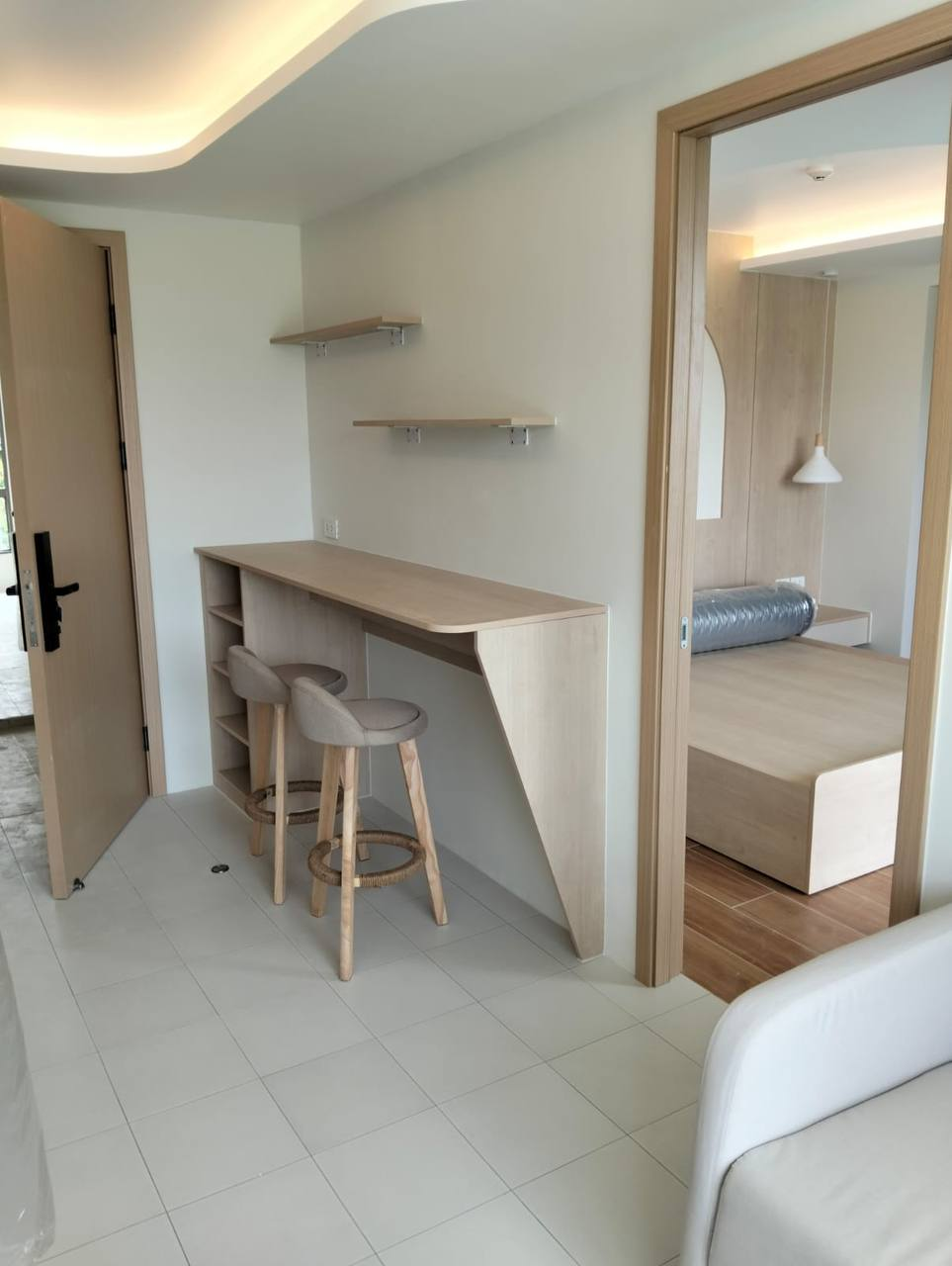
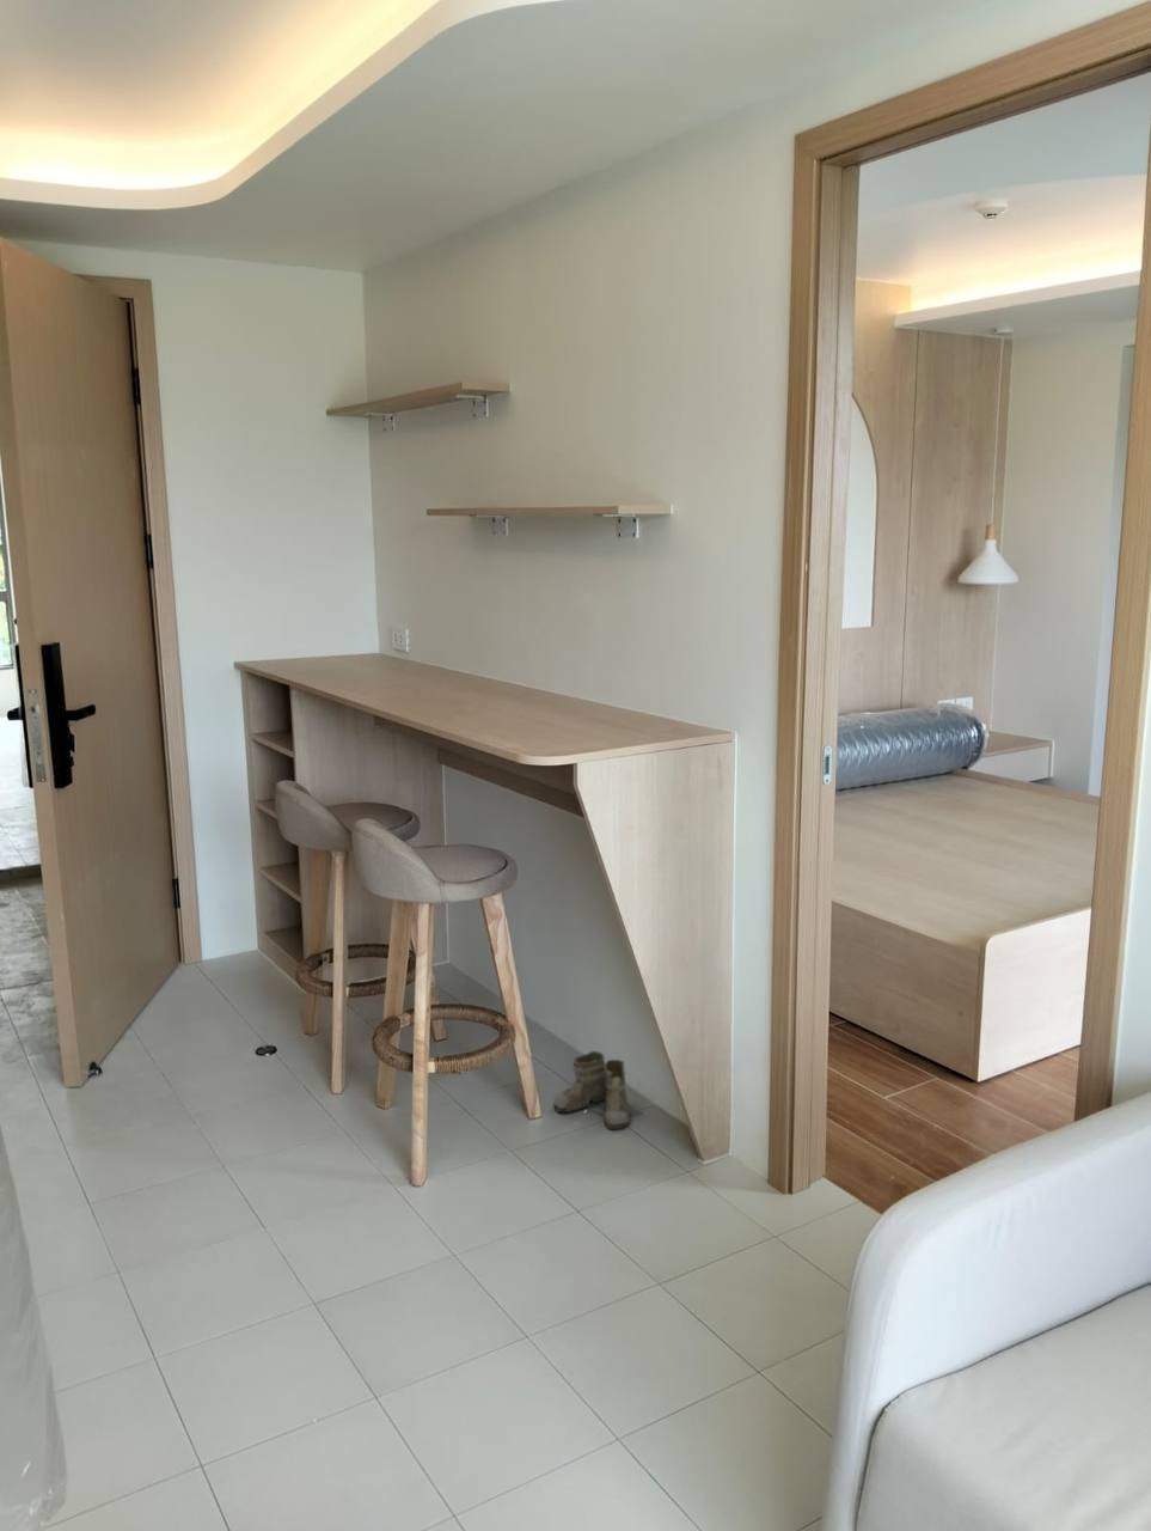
+ boots (594, 1086)
